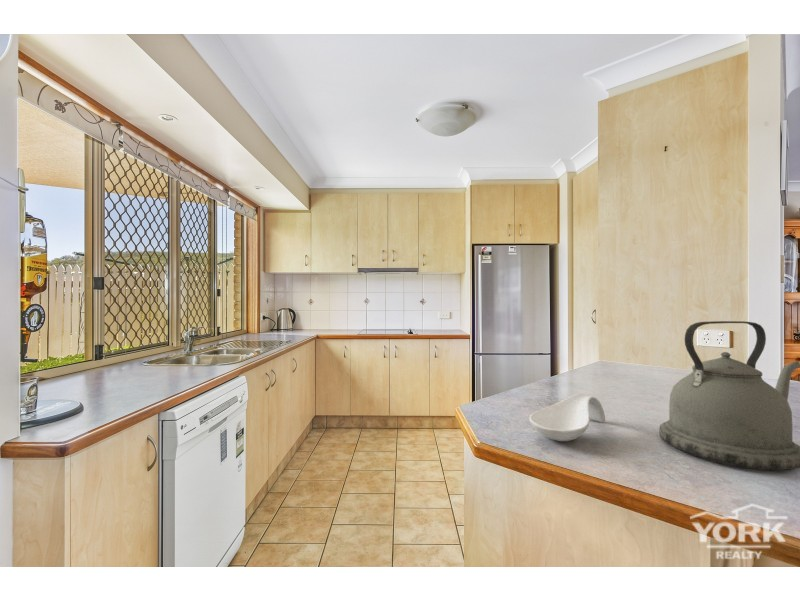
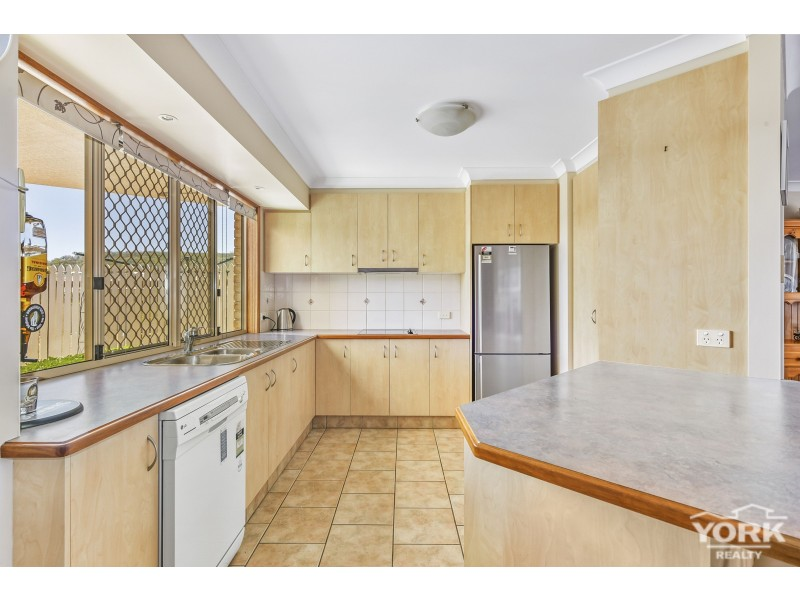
- spoon rest (571, 414)
- kettle (728, 383)
